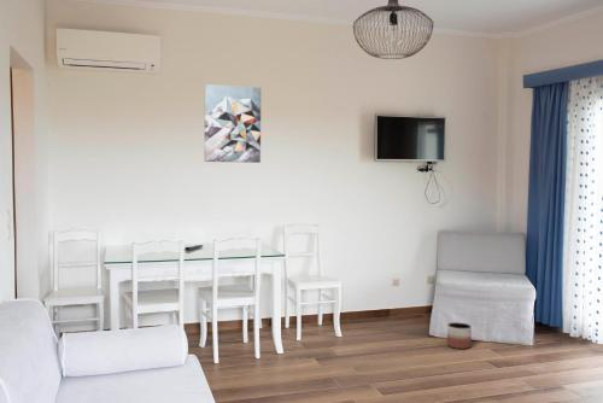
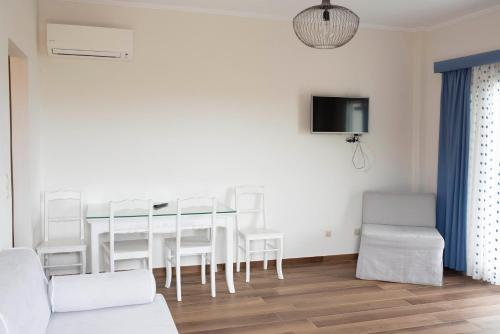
- wall art (233, 124)
- planter (458, 335)
